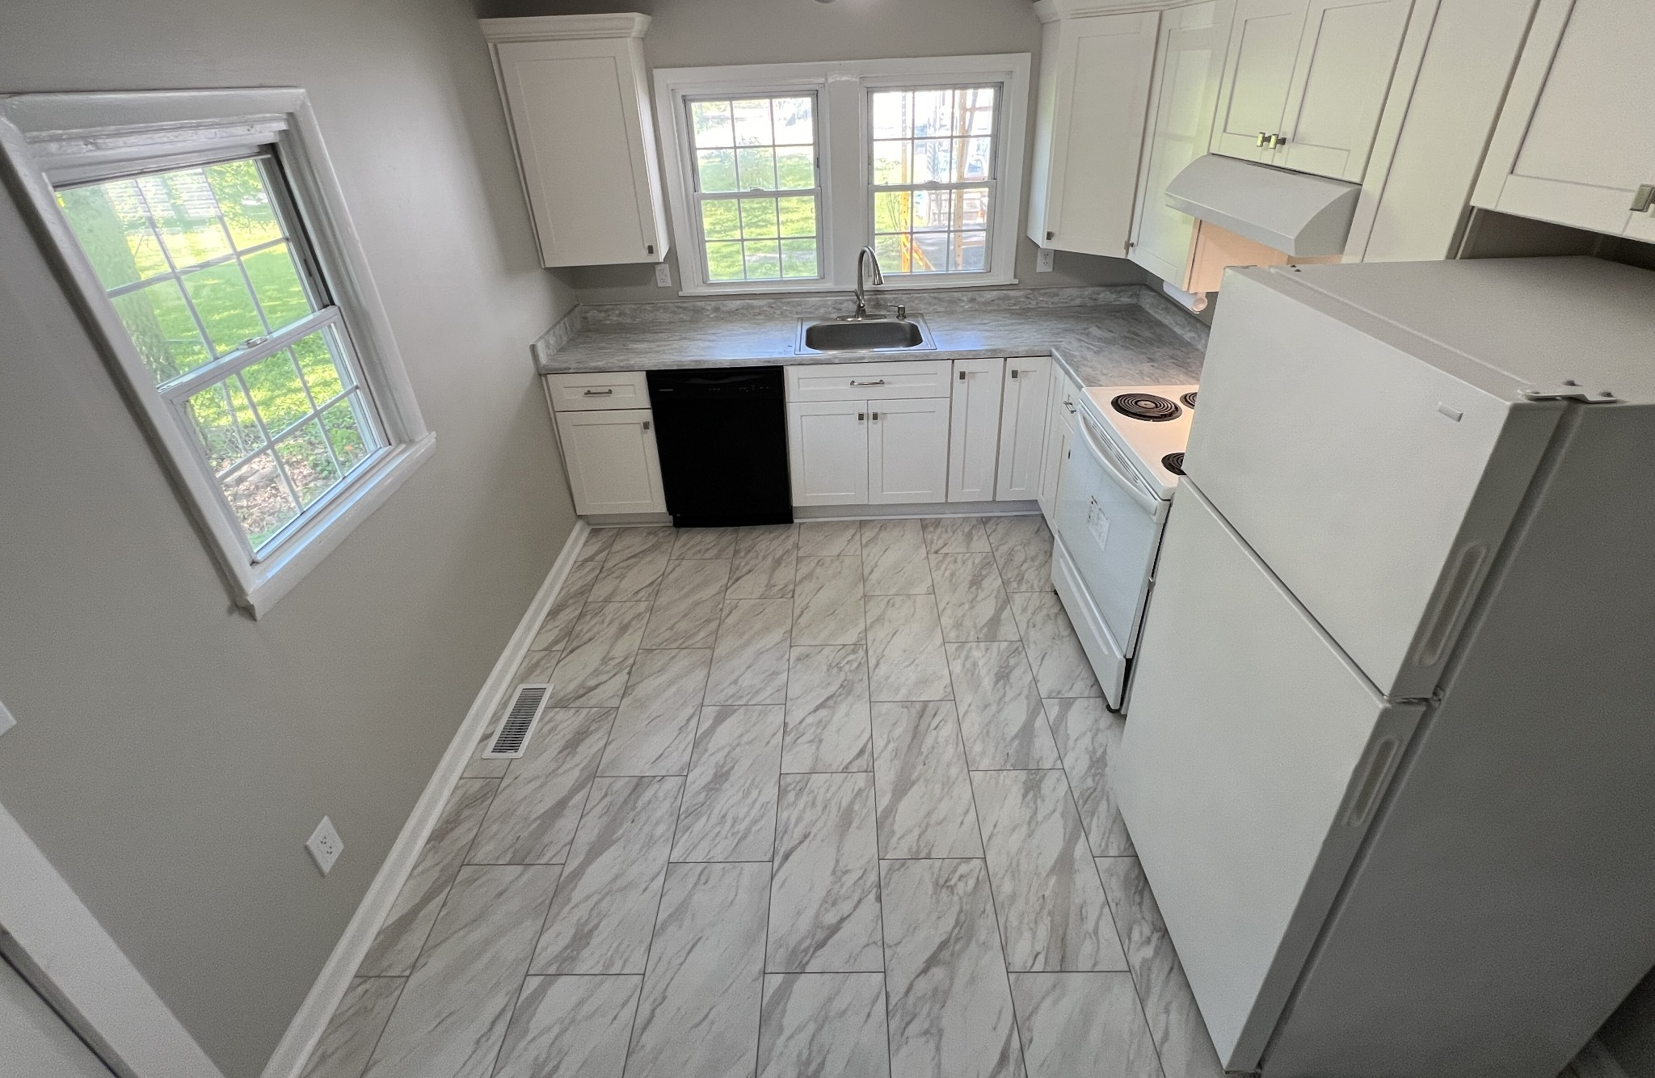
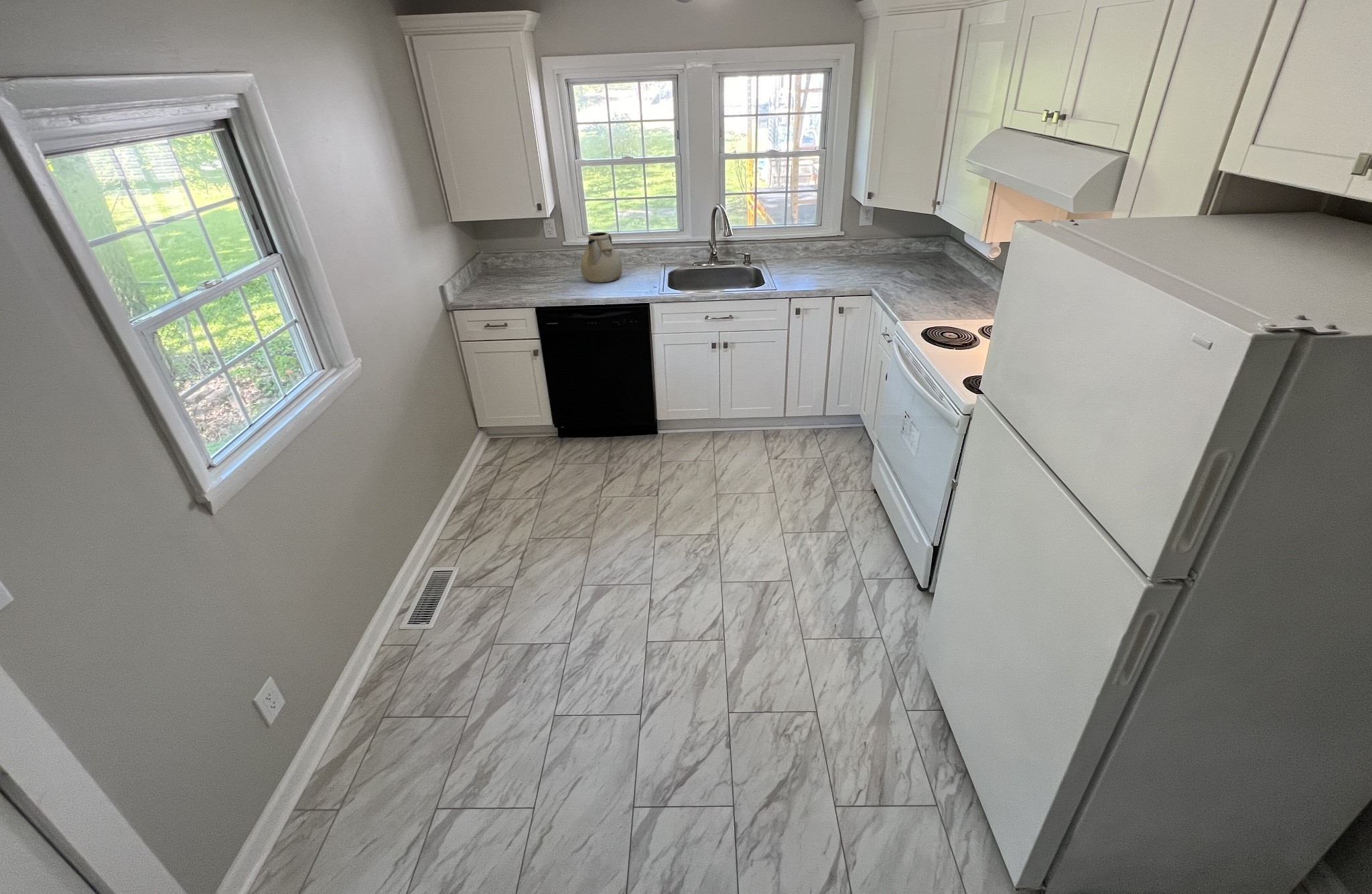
+ teapot (600, 256)
